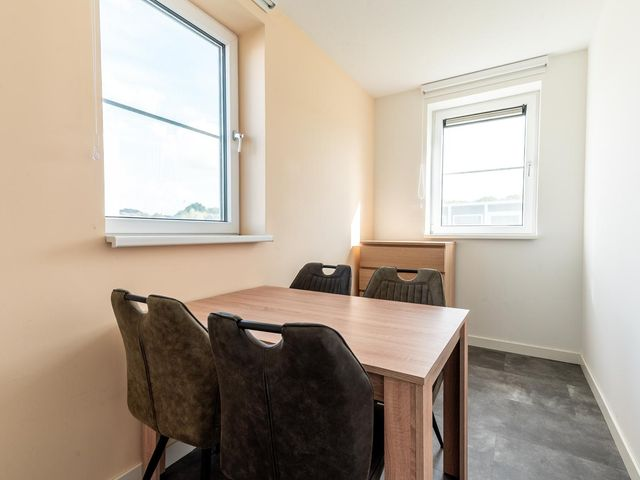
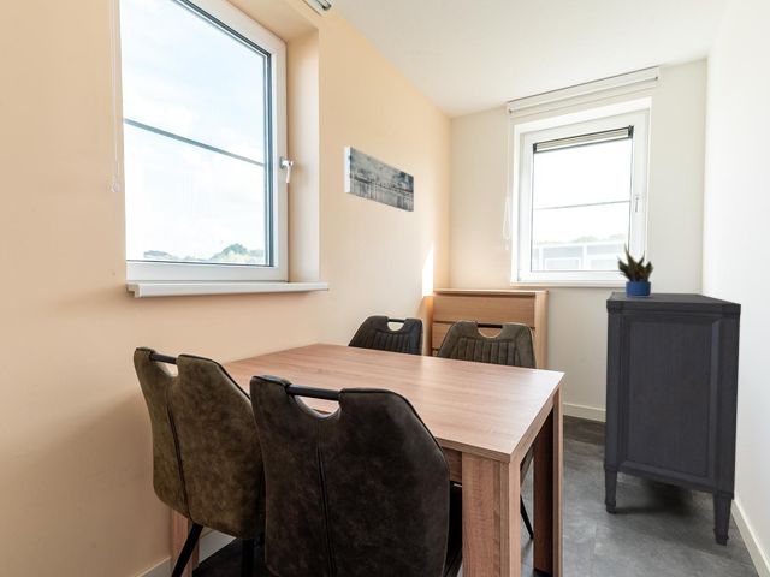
+ dresser (654, 386)
+ wall art (383, 183)
+ potted plant (630, 268)
